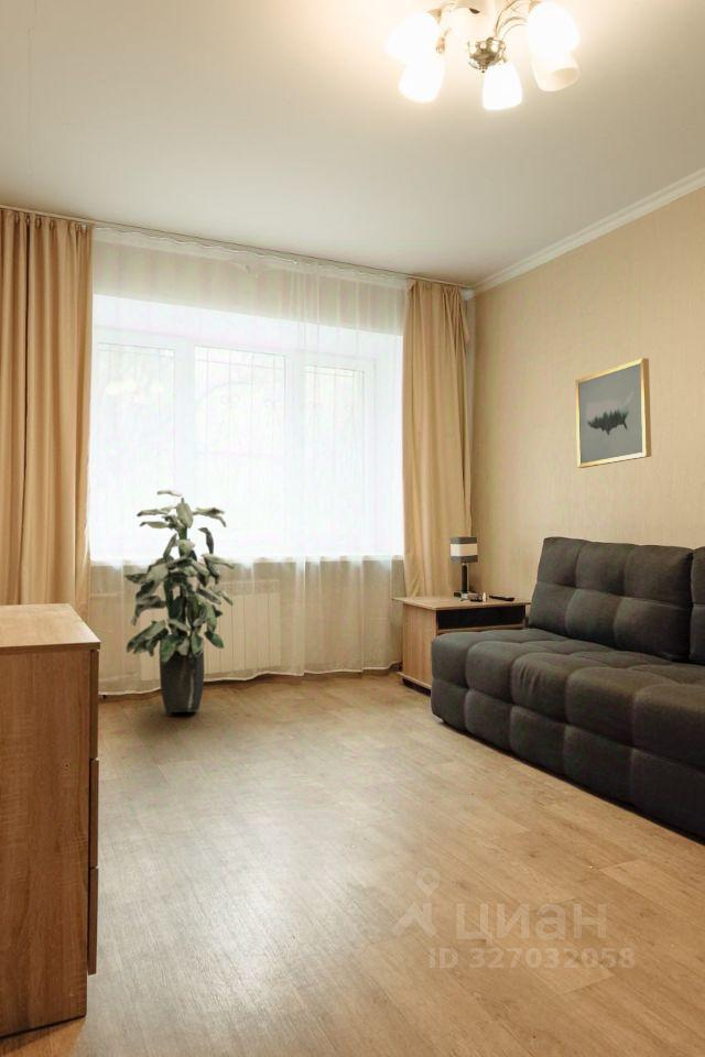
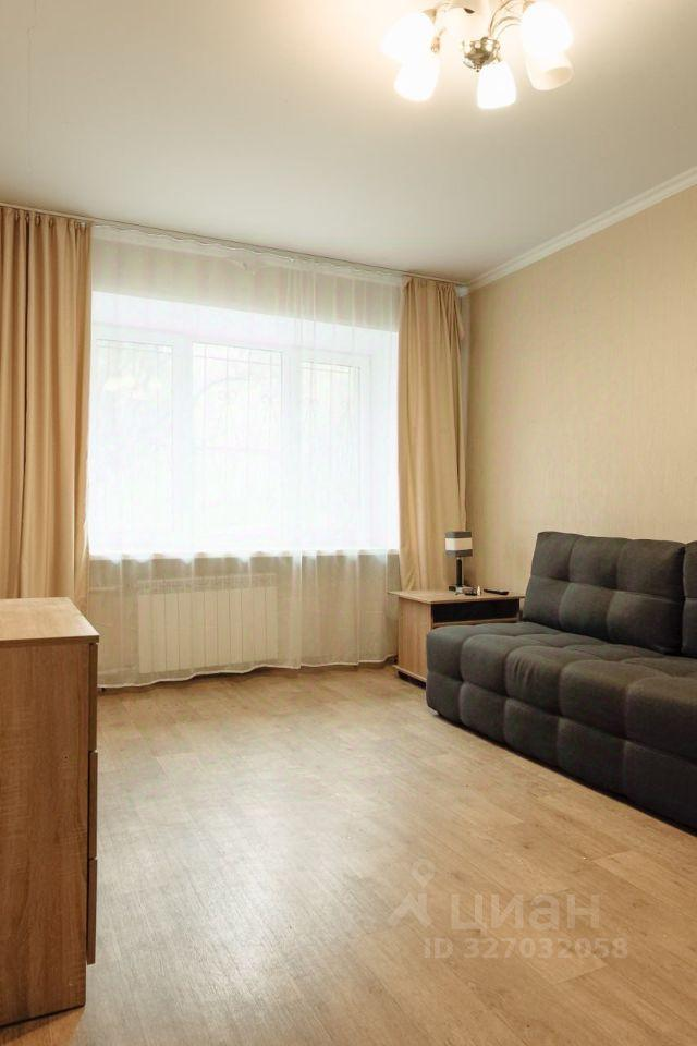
- wall art (610, 415)
- indoor plant (177, 600)
